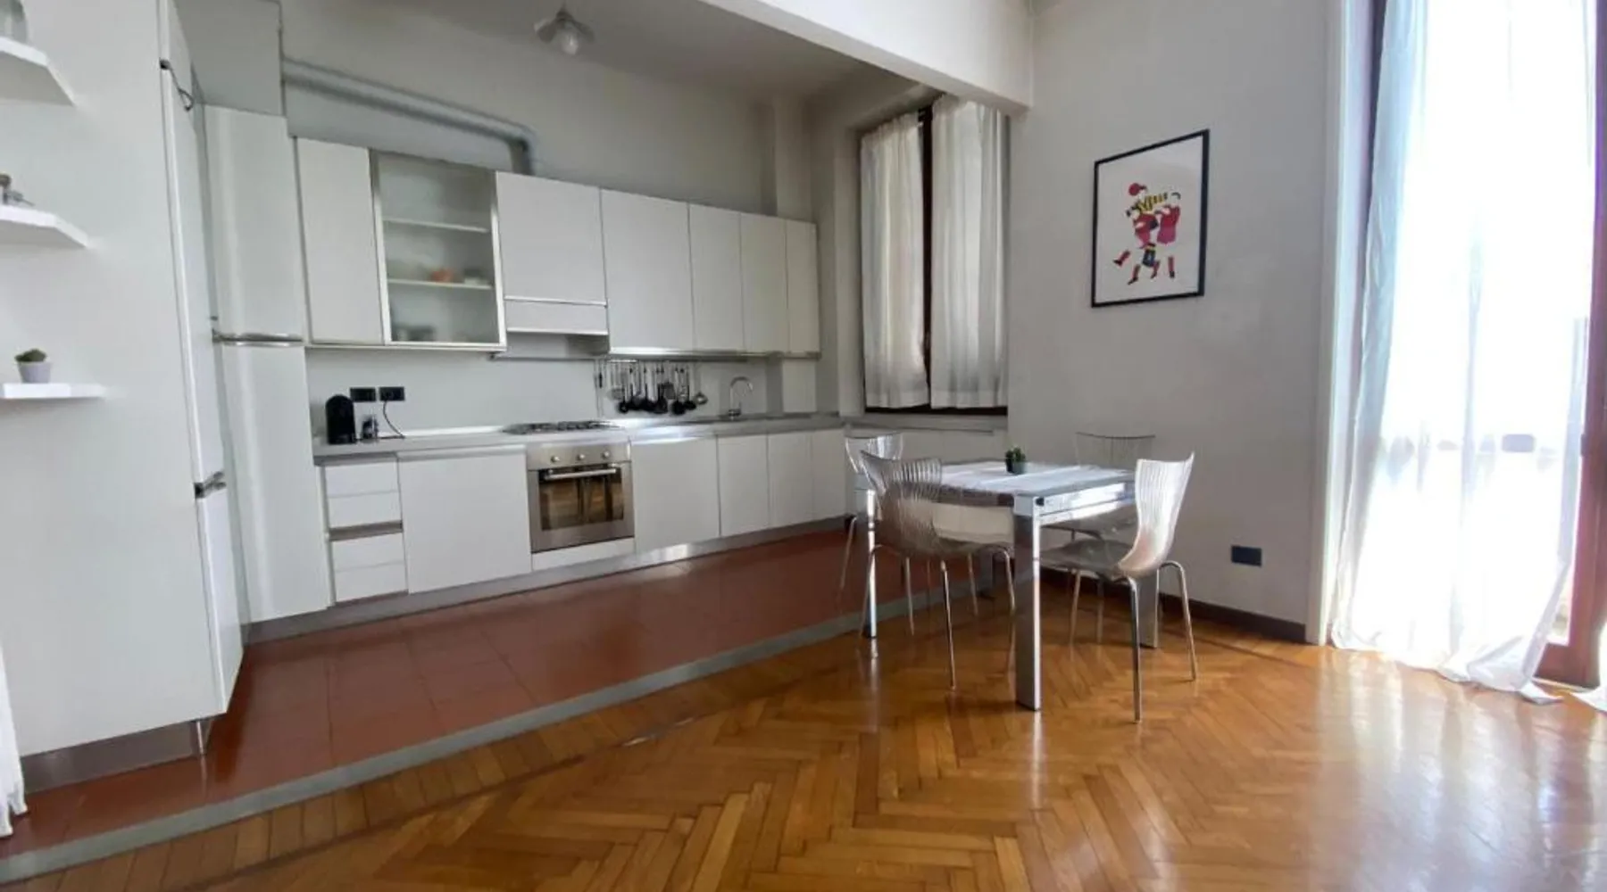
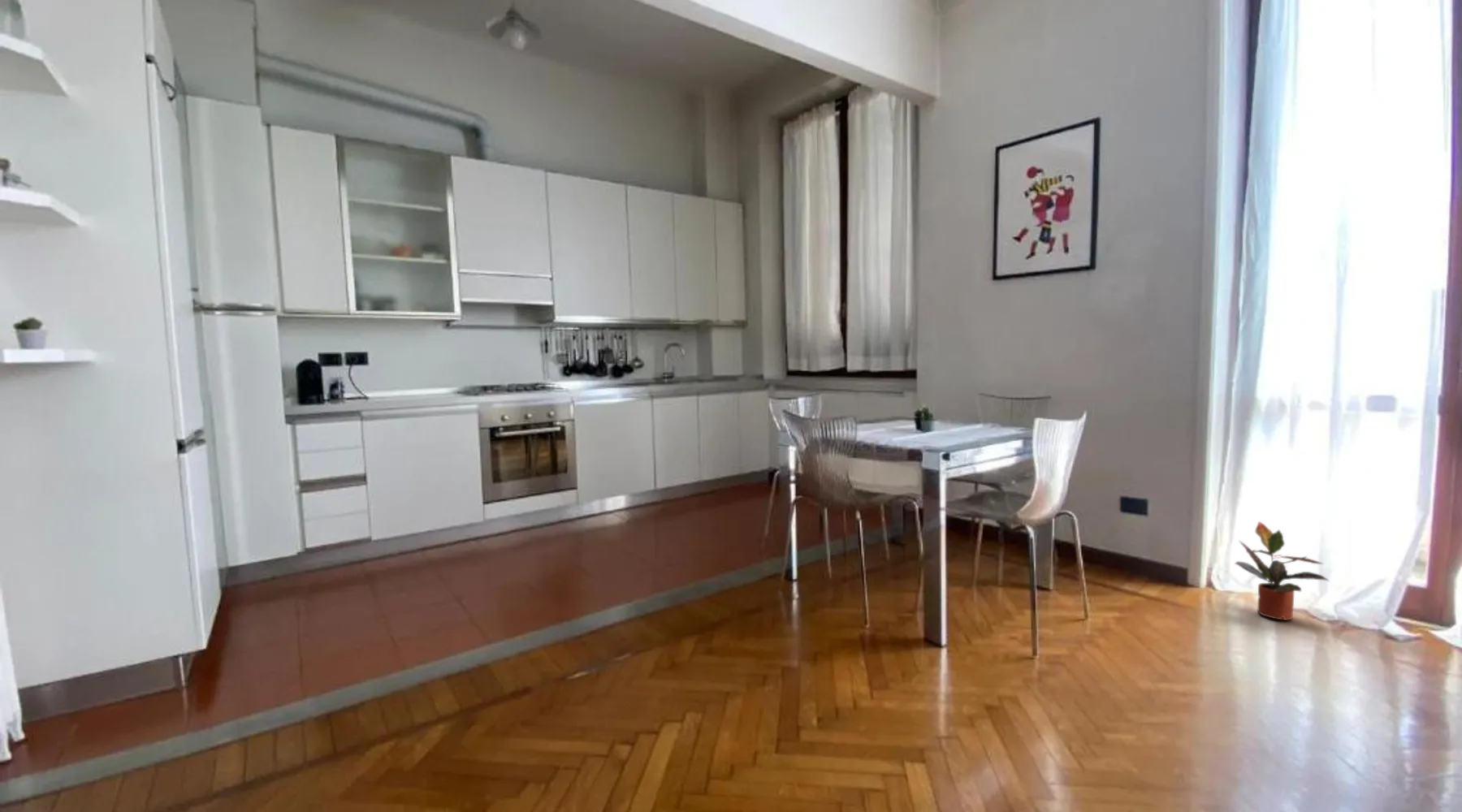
+ potted plant (1276, 574)
